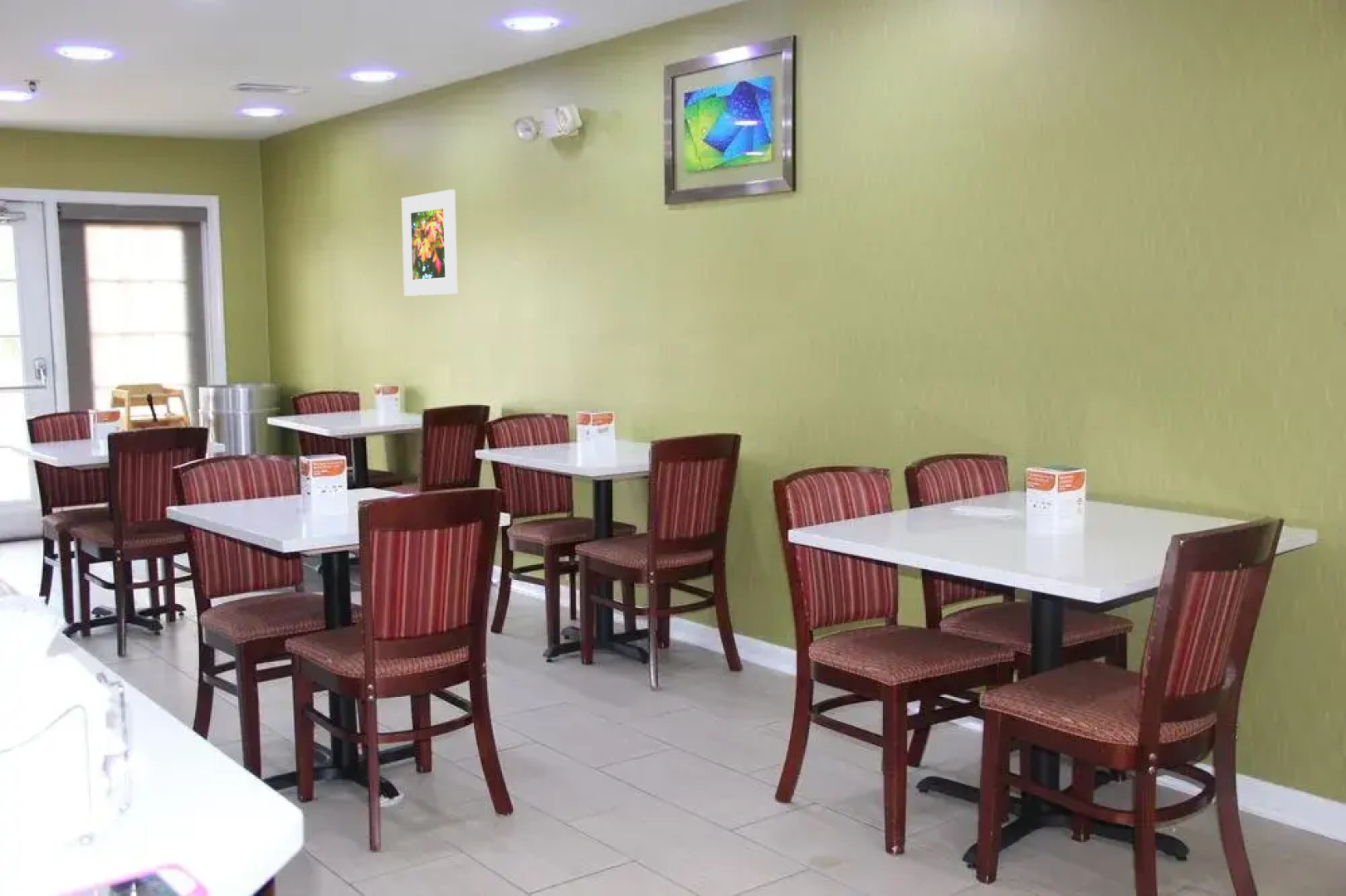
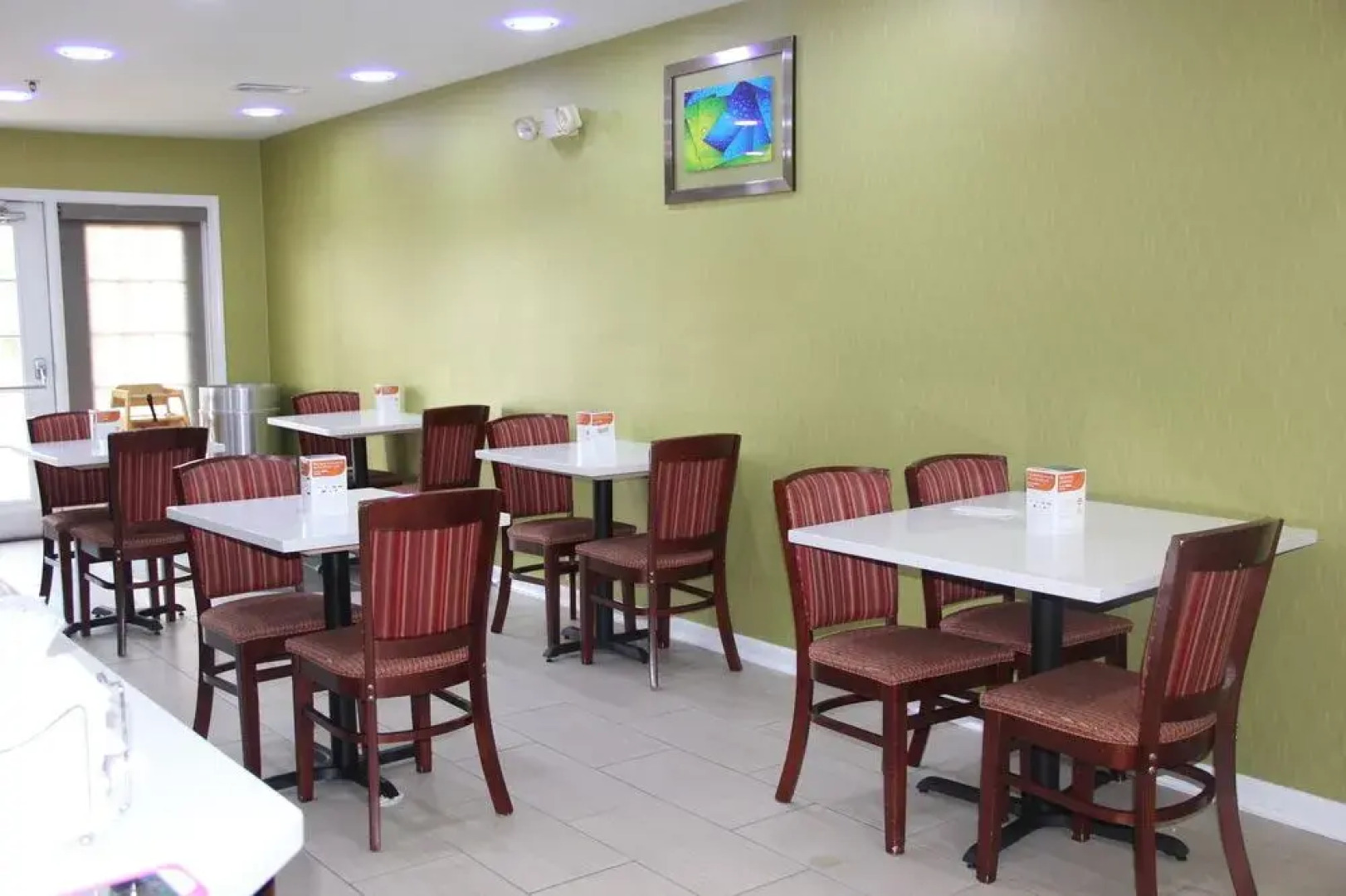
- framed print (428, 244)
